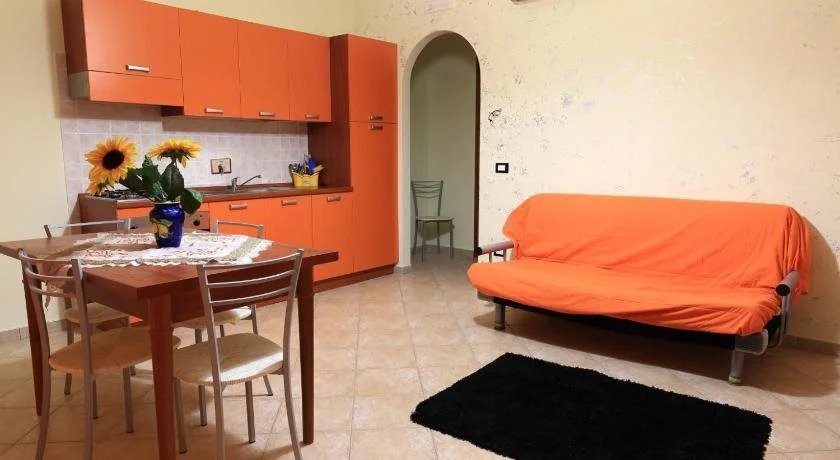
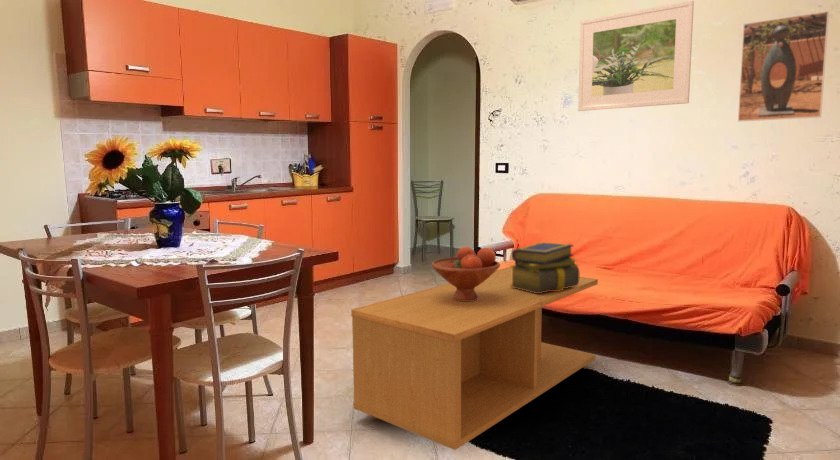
+ stack of books (544, 266)
+ fruit bowl (465, 273)
+ coffee table (487, 342)
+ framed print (631, 59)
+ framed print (781, 69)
